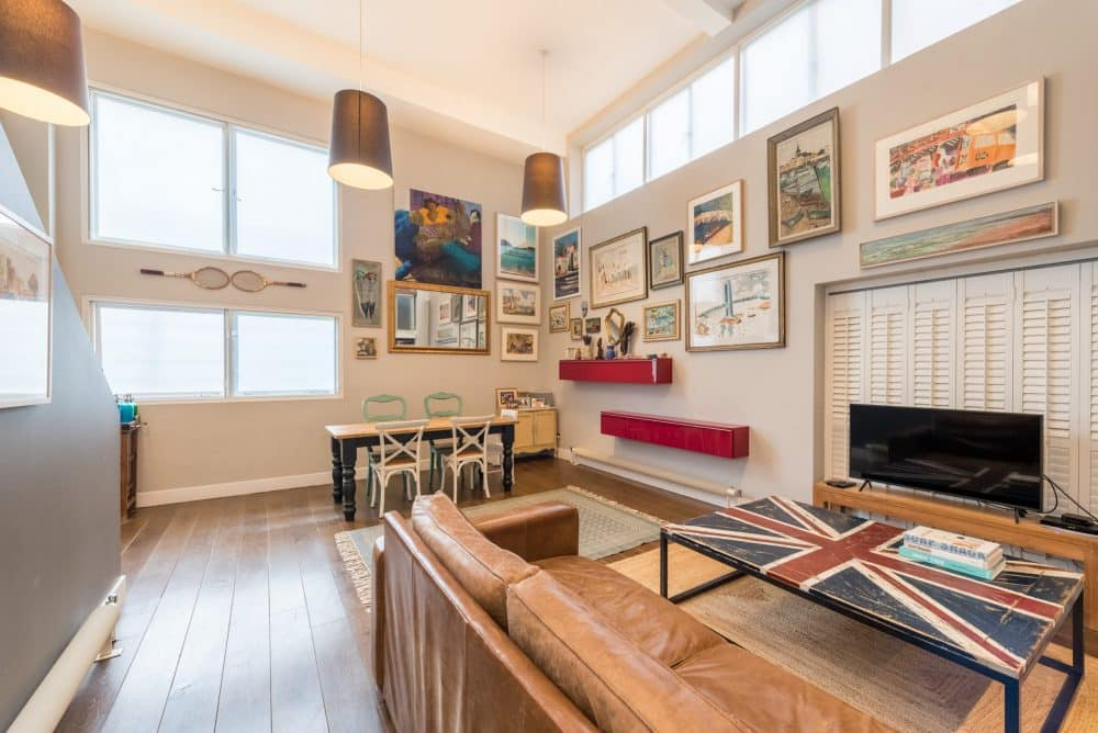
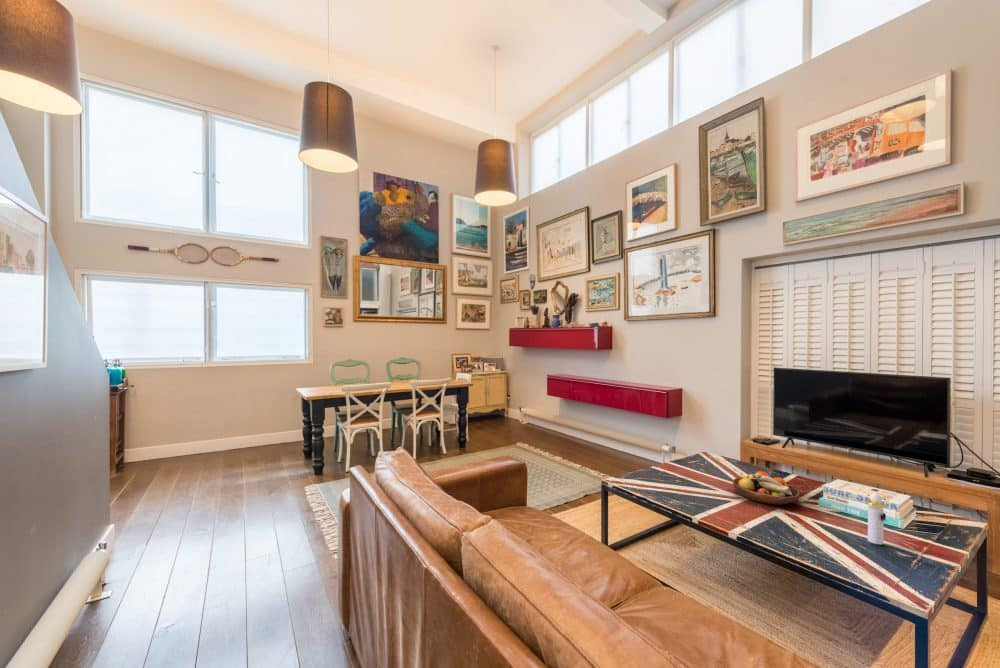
+ fruit bowl (765, 484)
+ perfume bottle (875, 518)
